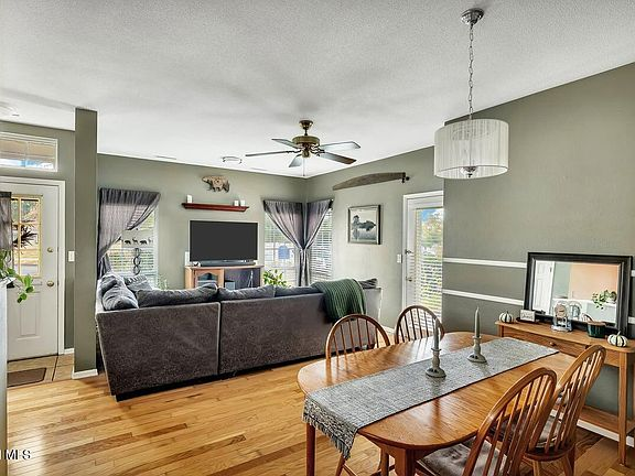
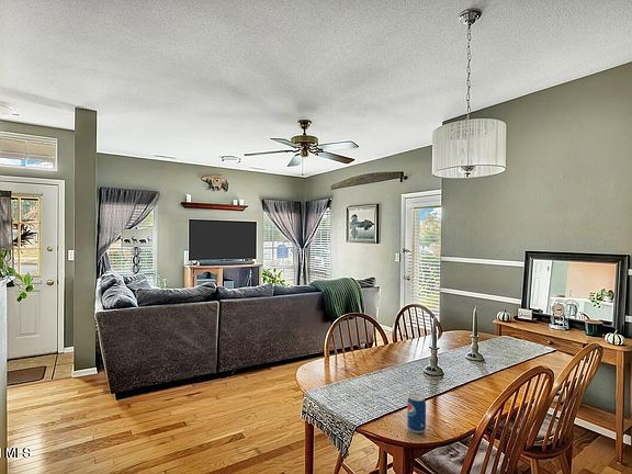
+ beverage can (416, 413)
